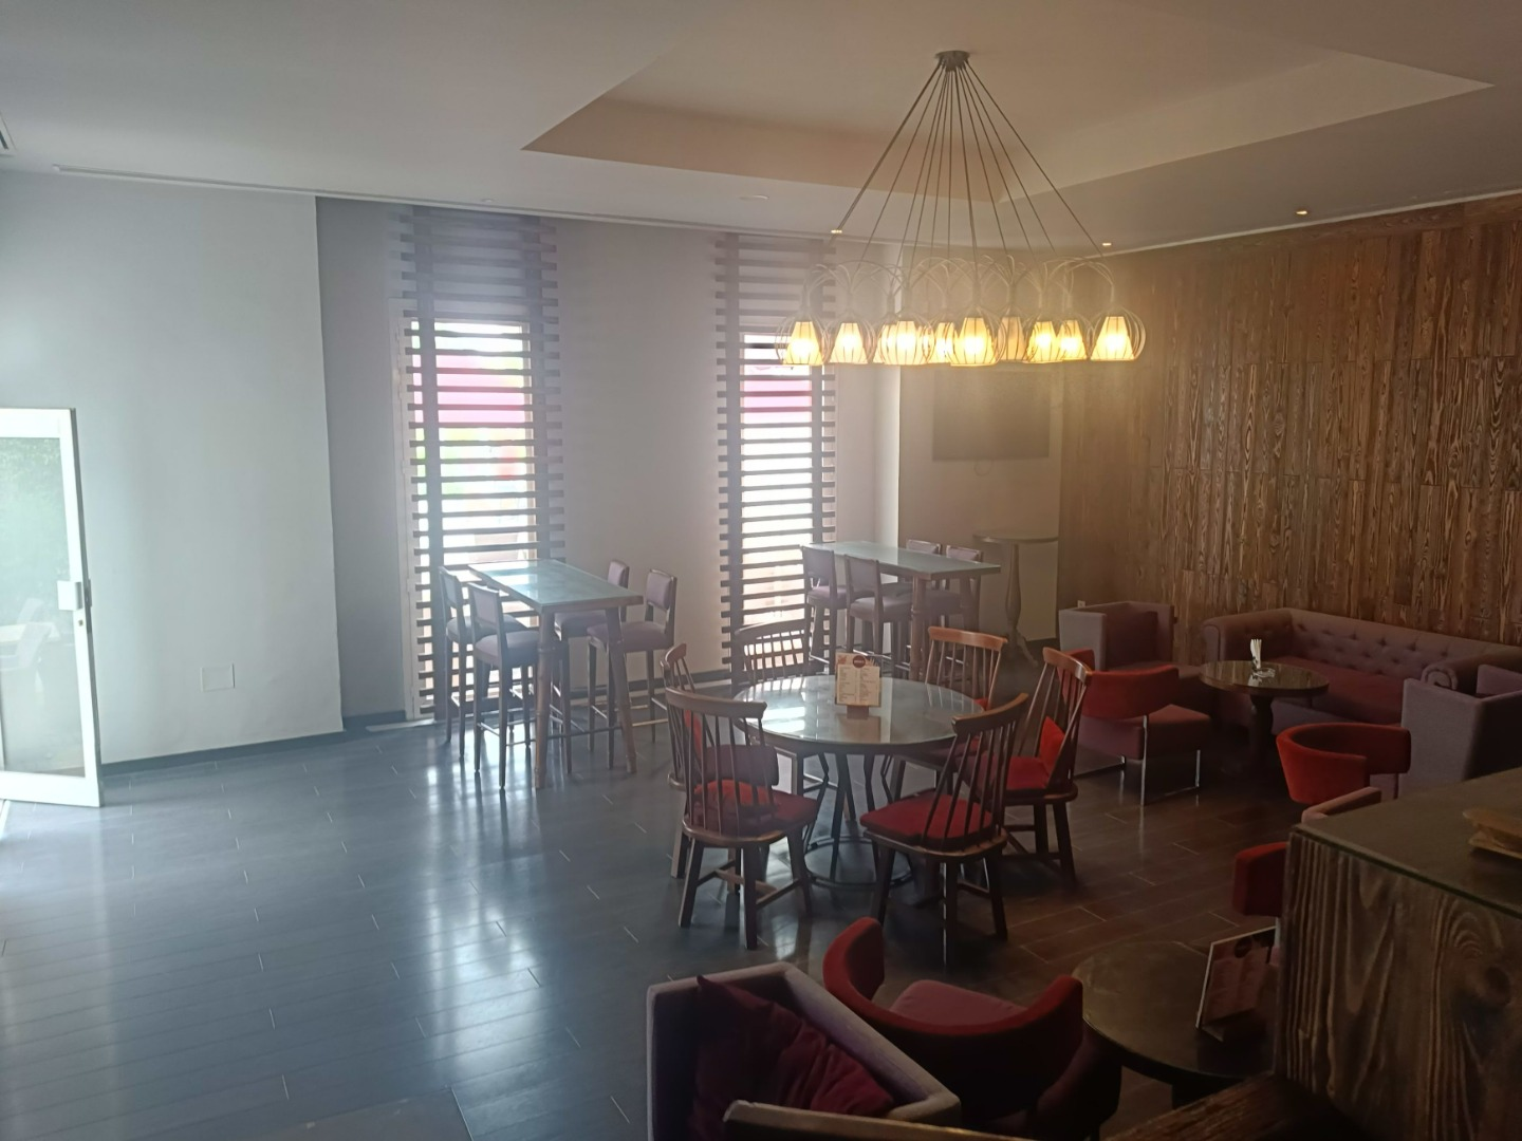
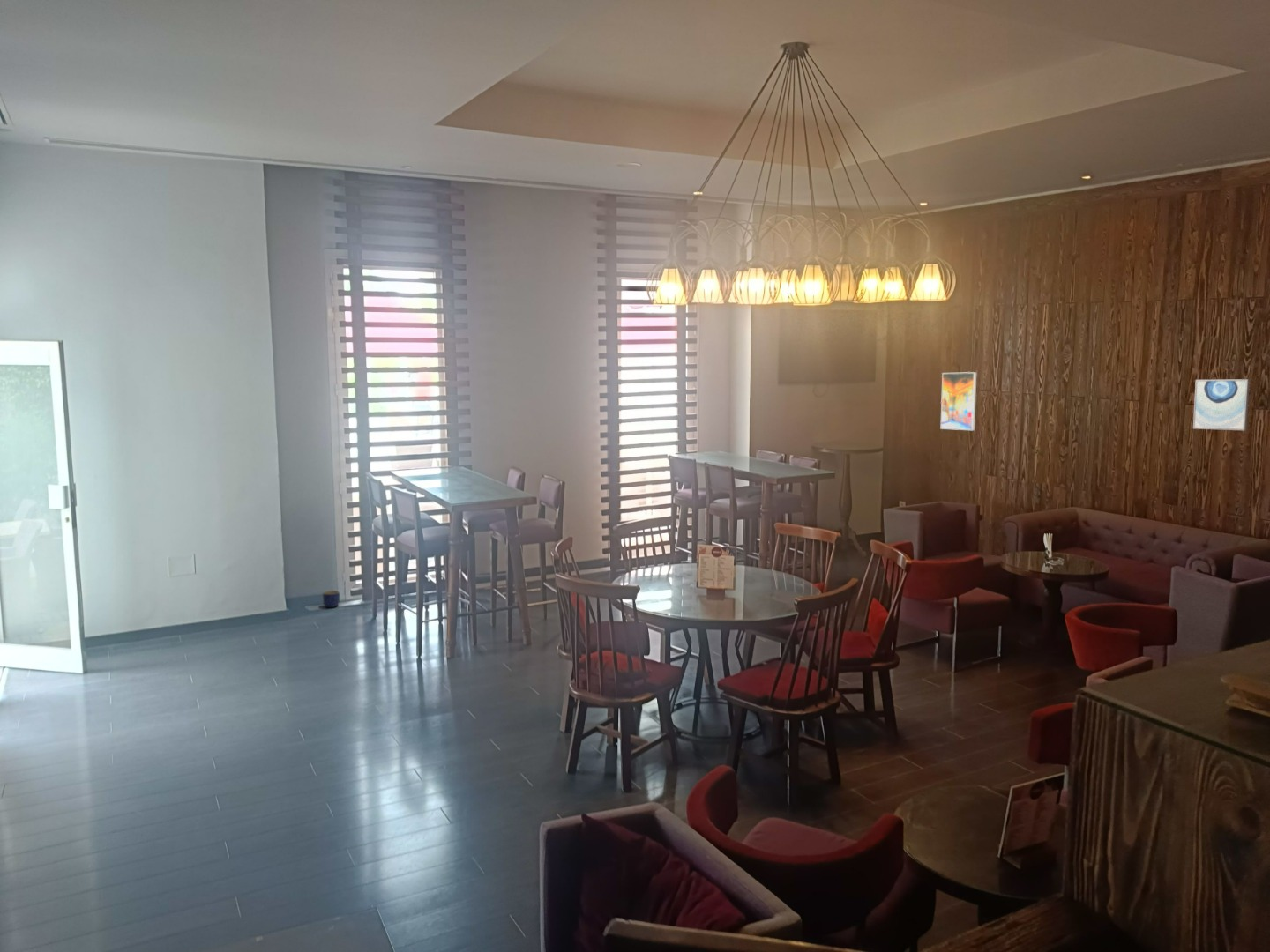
+ planter (331, 599)
+ wall art (1220, 405)
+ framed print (958, 401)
